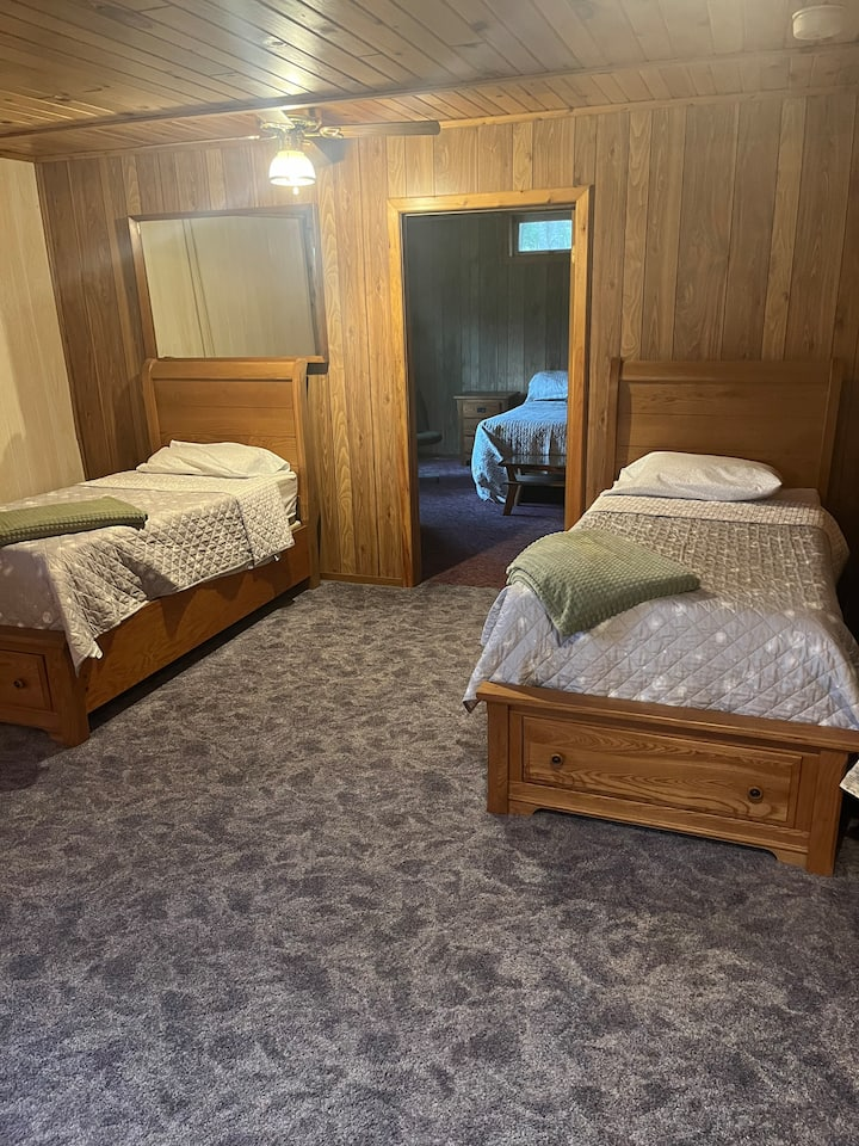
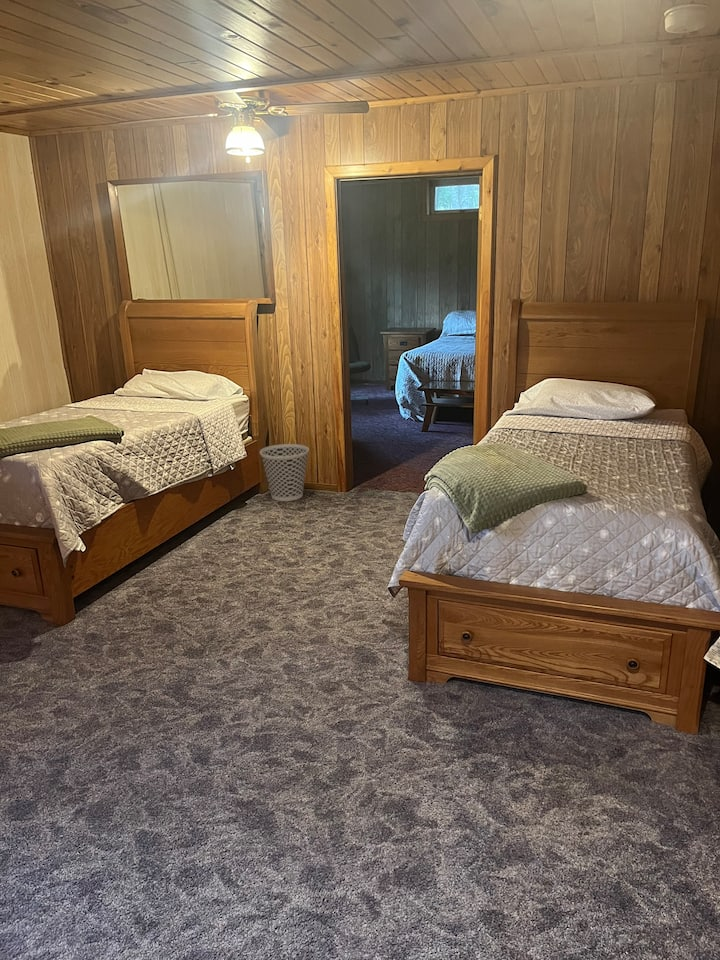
+ wastebasket (285, 473)
